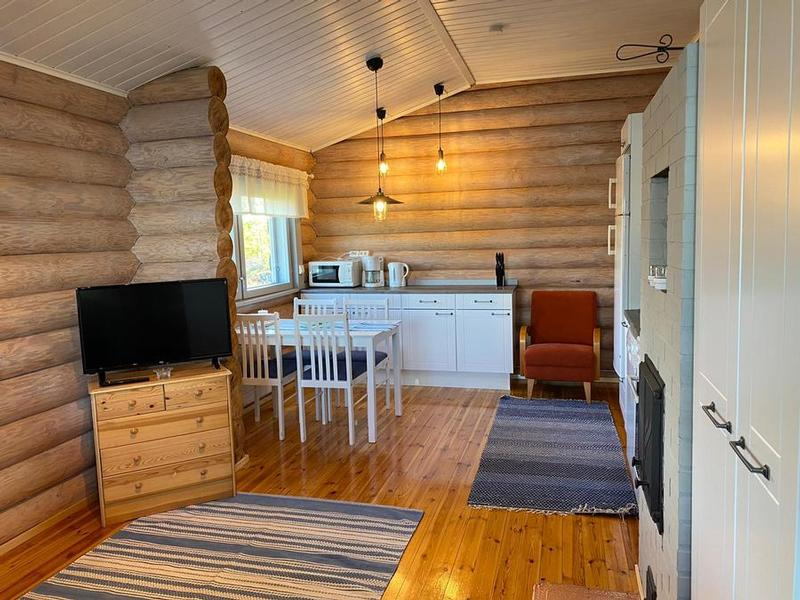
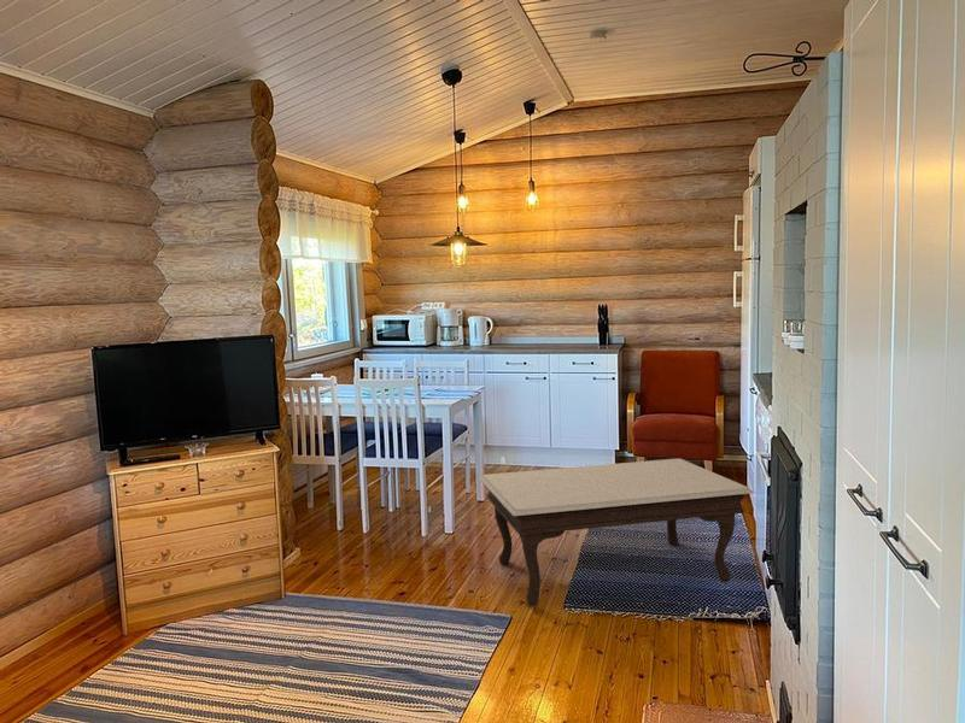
+ coffee table (608, 525)
